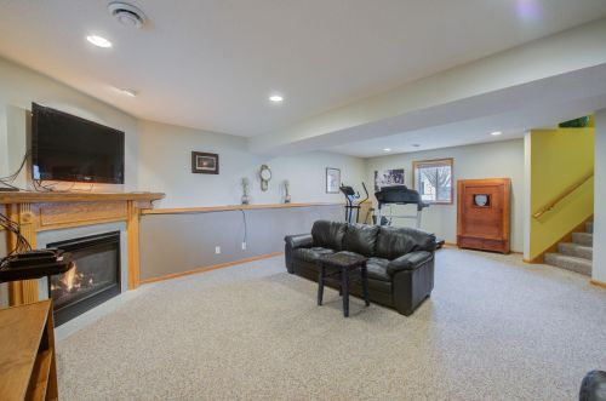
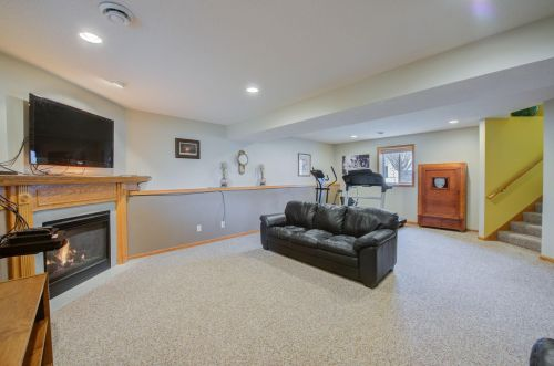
- side table (343, 281)
